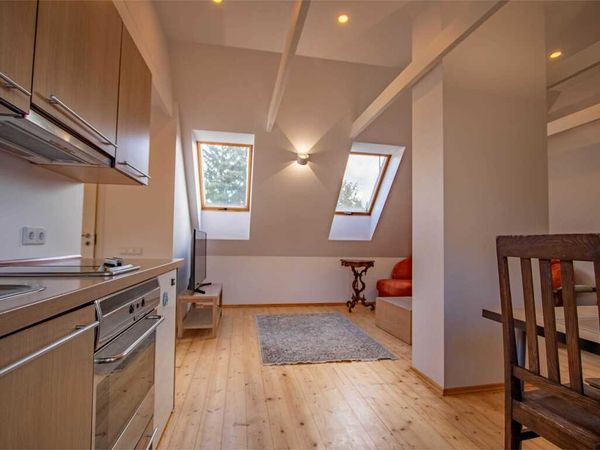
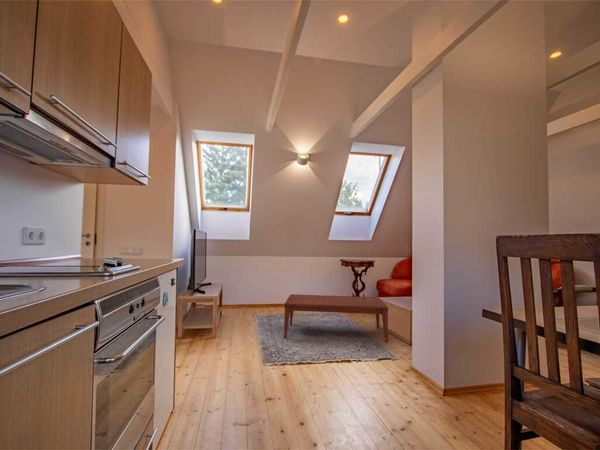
+ coffee table (334, 311)
